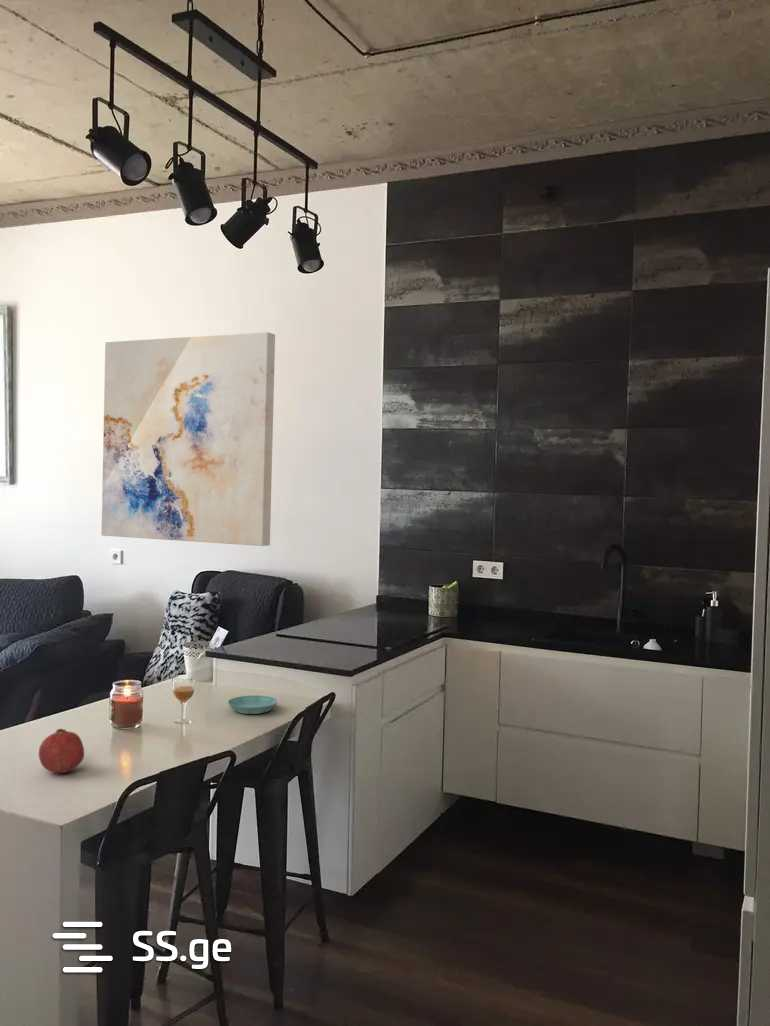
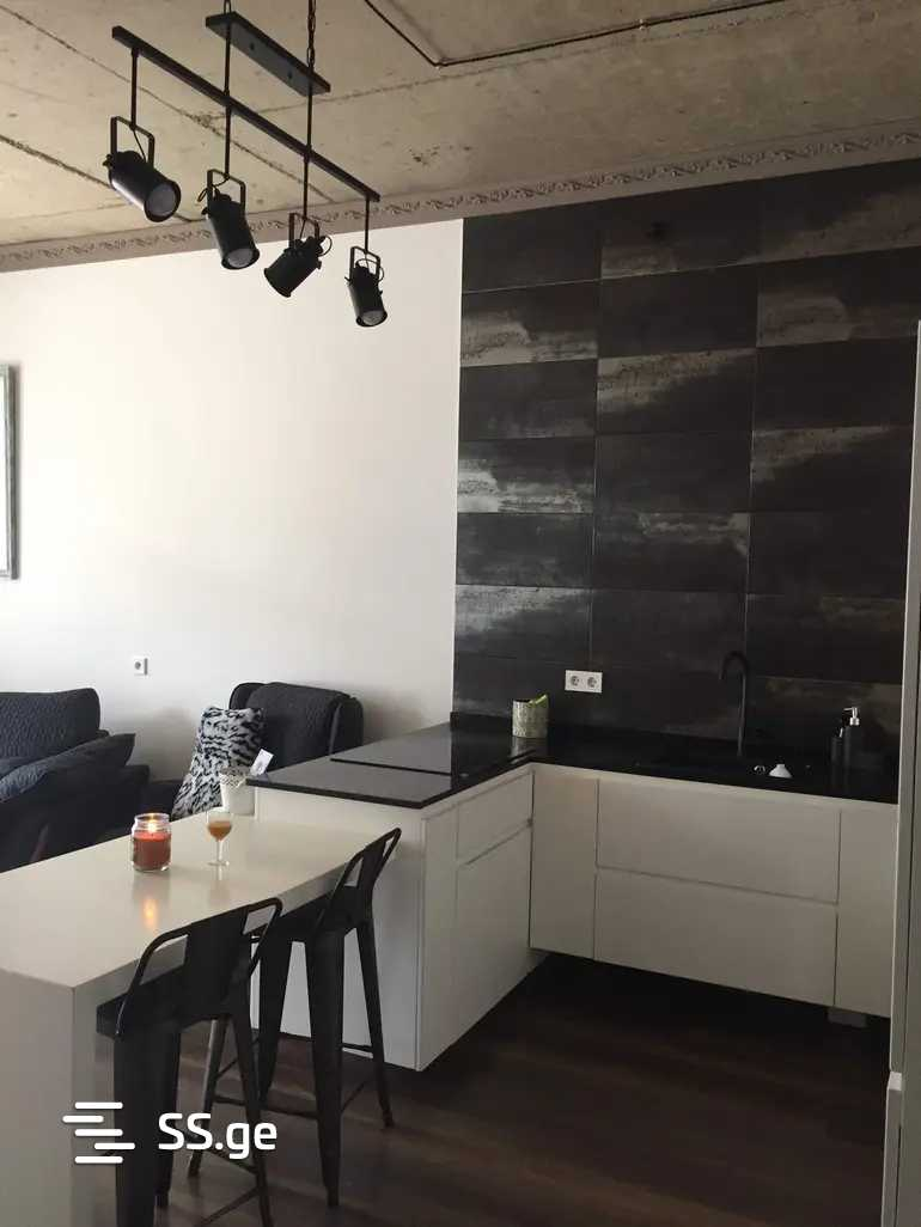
- saucer (252, 705)
- wall art (184, 439)
- fruit (61, 750)
